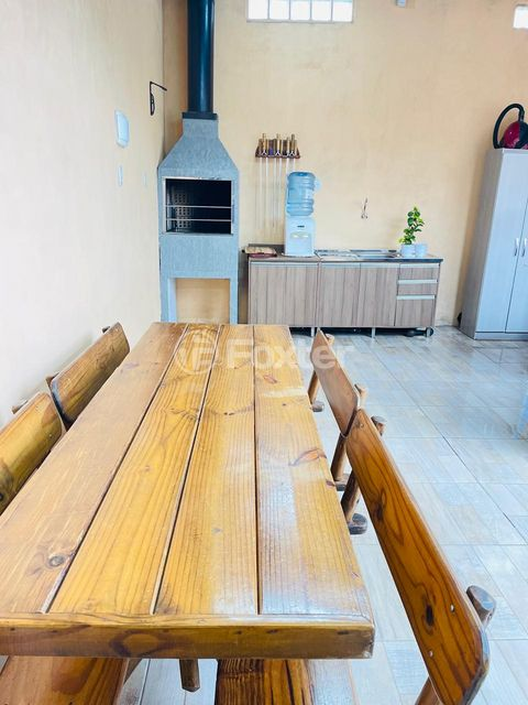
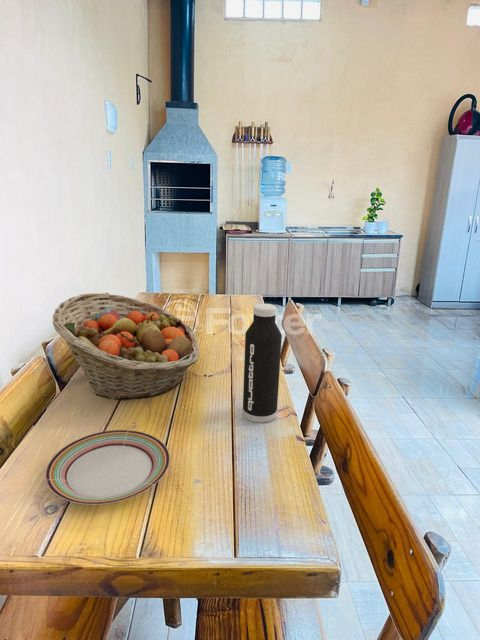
+ water bottle (262, 362)
+ plate (110, 466)
+ fruit basket (130, 339)
